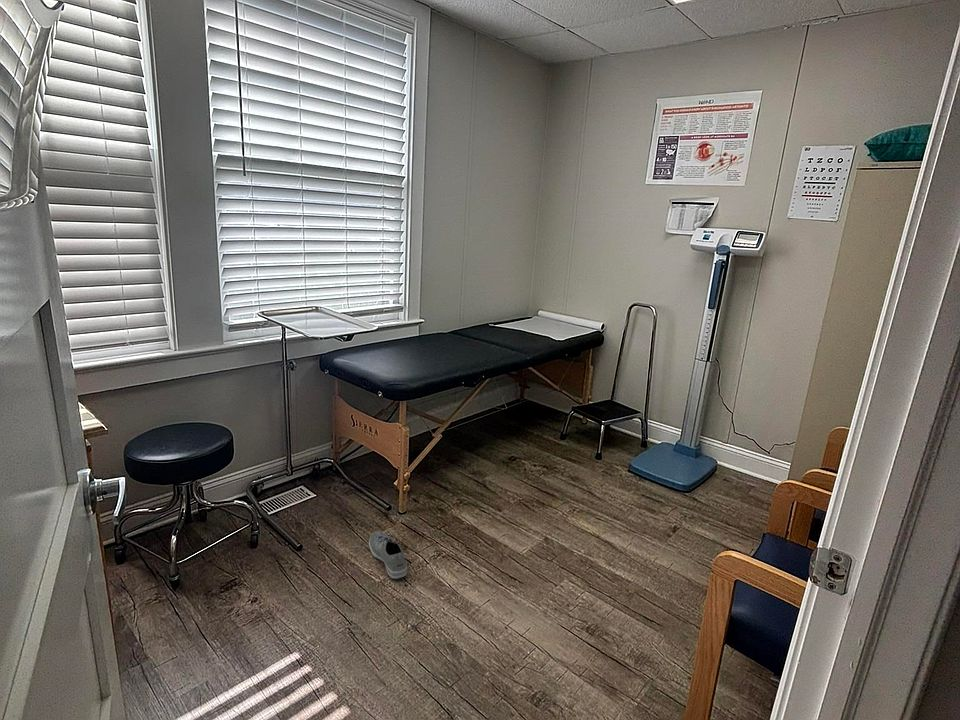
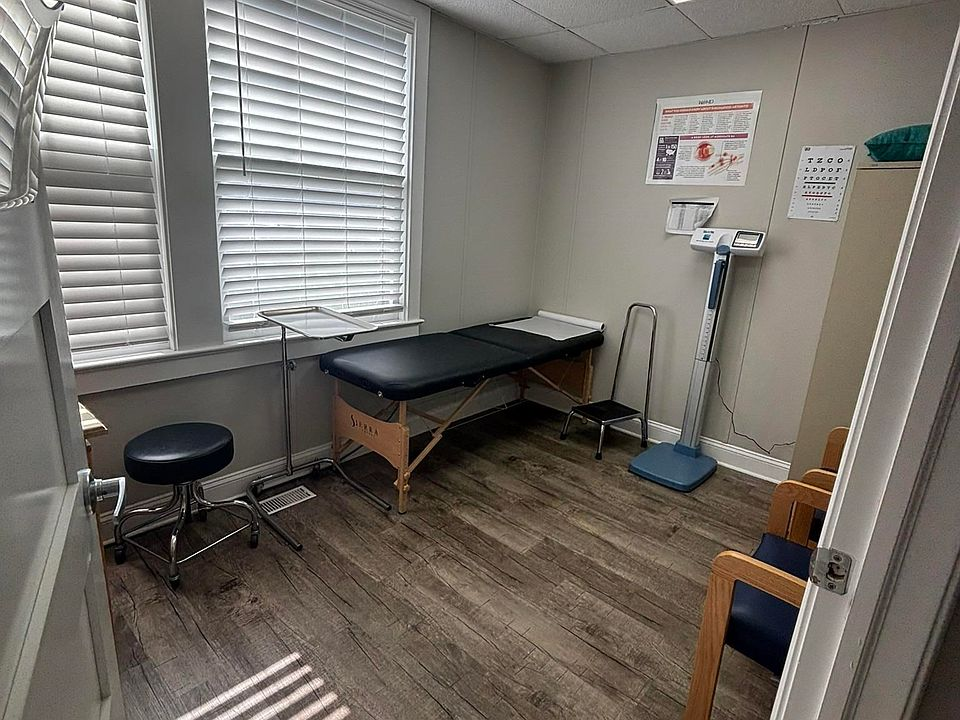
- sneaker (389, 547)
